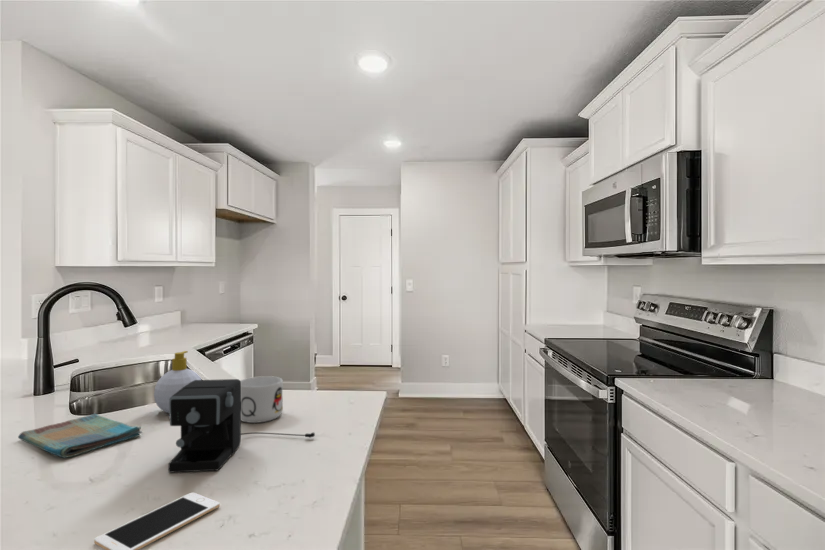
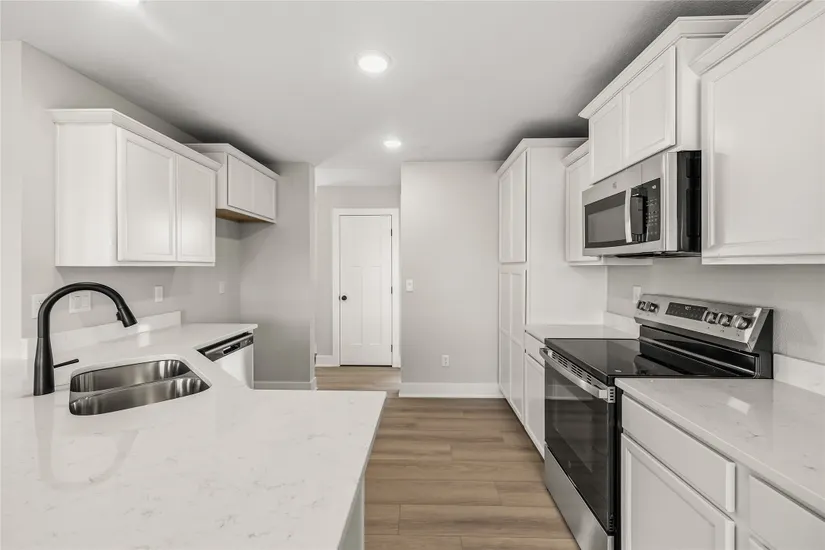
- mug (260, 396)
- cell phone (161, 521)
- coffee maker (240, 419)
- dish towel (80, 432)
- soap bottle (179, 381)
